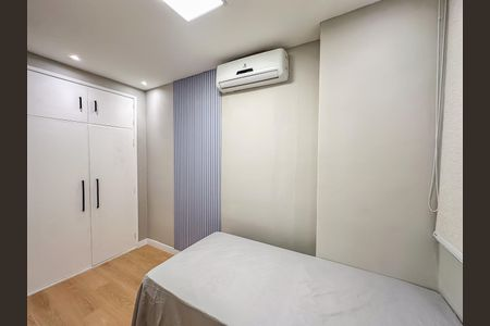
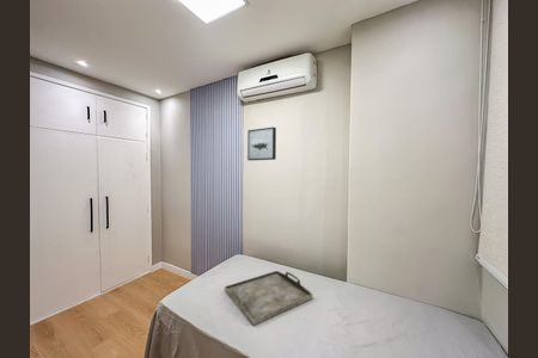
+ serving tray (267, 289)
+ wall art (261, 144)
